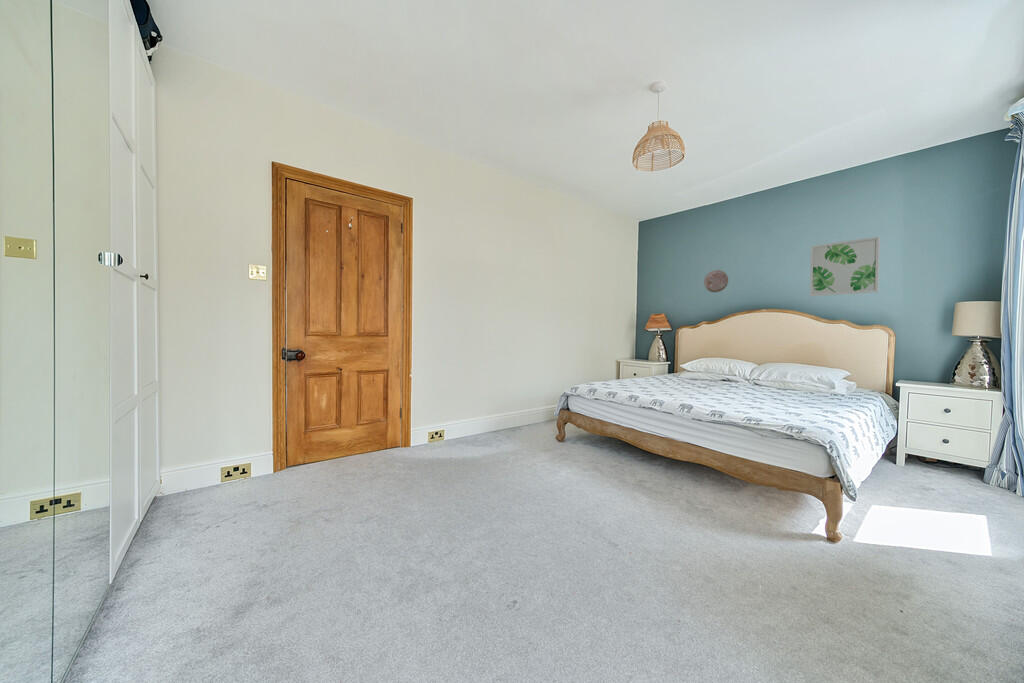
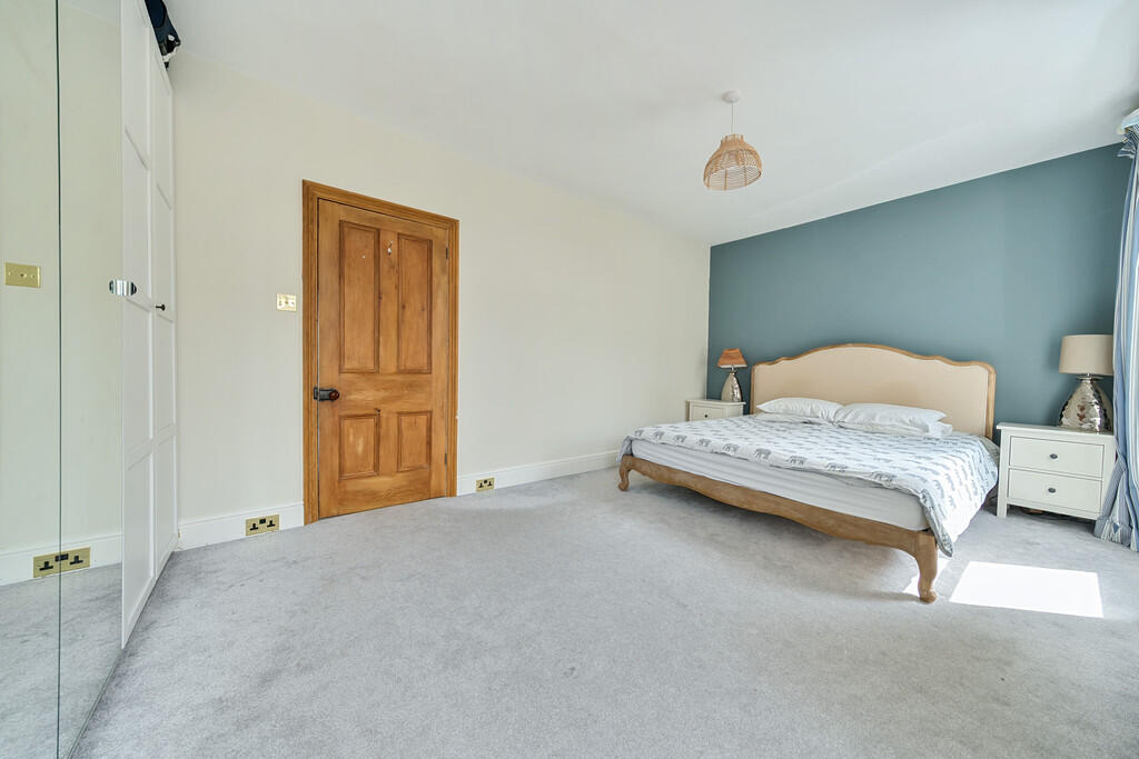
- wall art (843, 268)
- decorative plate (716, 281)
